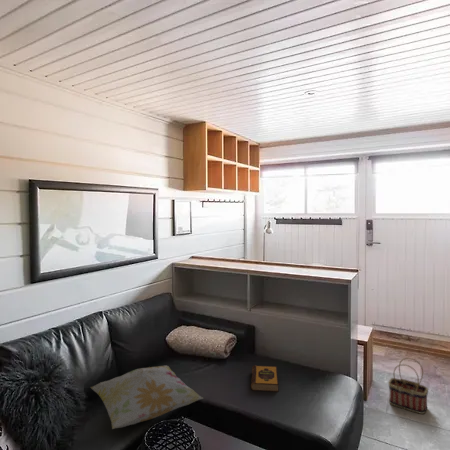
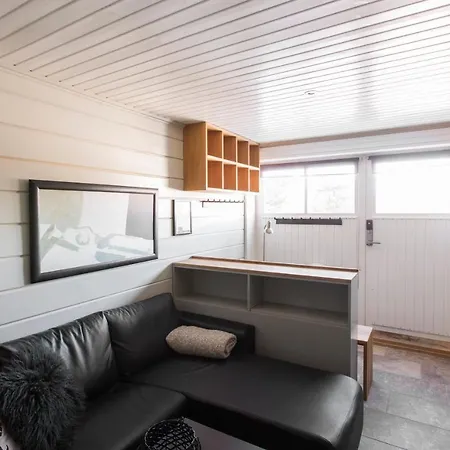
- hardback book (264, 377)
- basket (407, 383)
- decorative pillow (145, 392)
